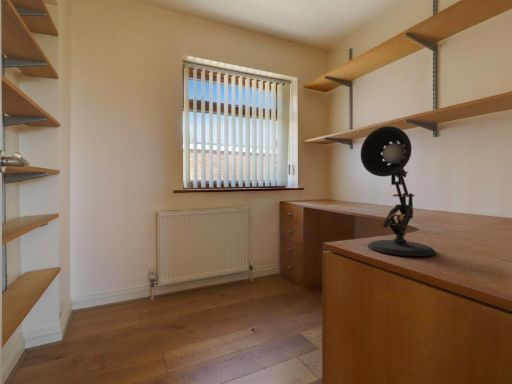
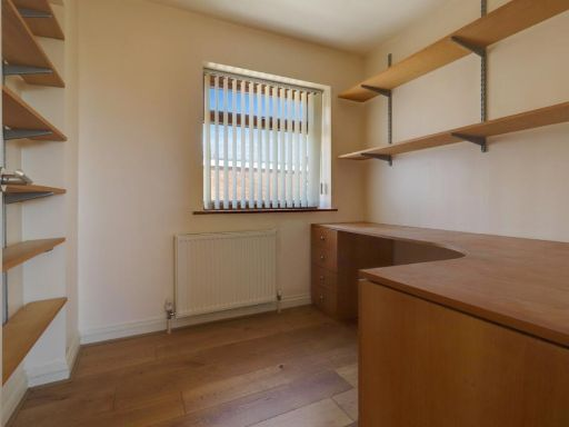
- desk lamp (398, 190)
